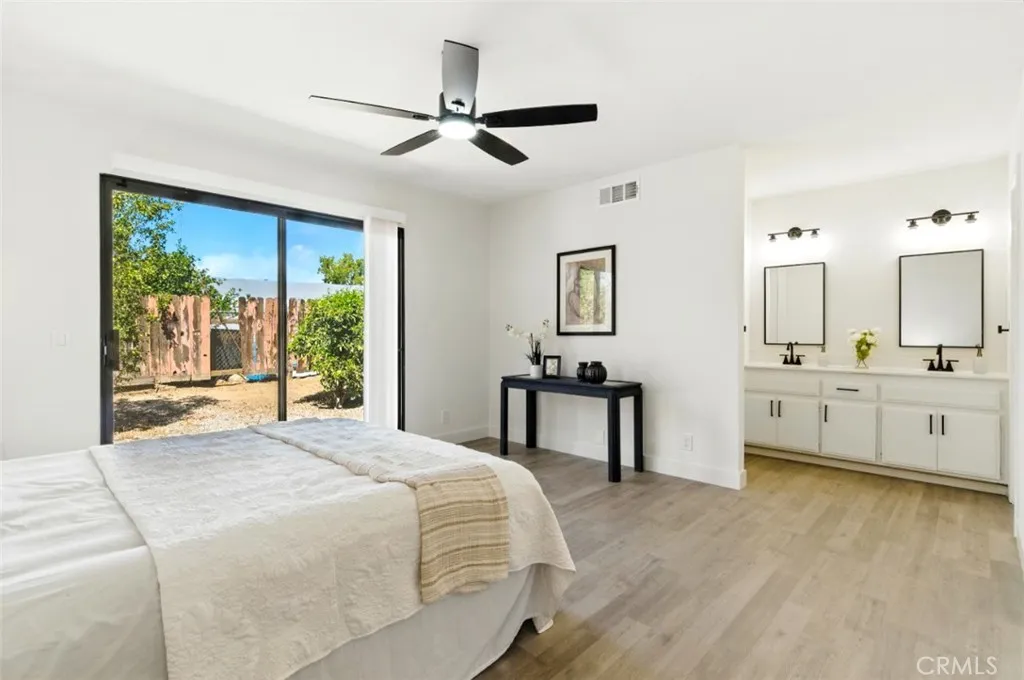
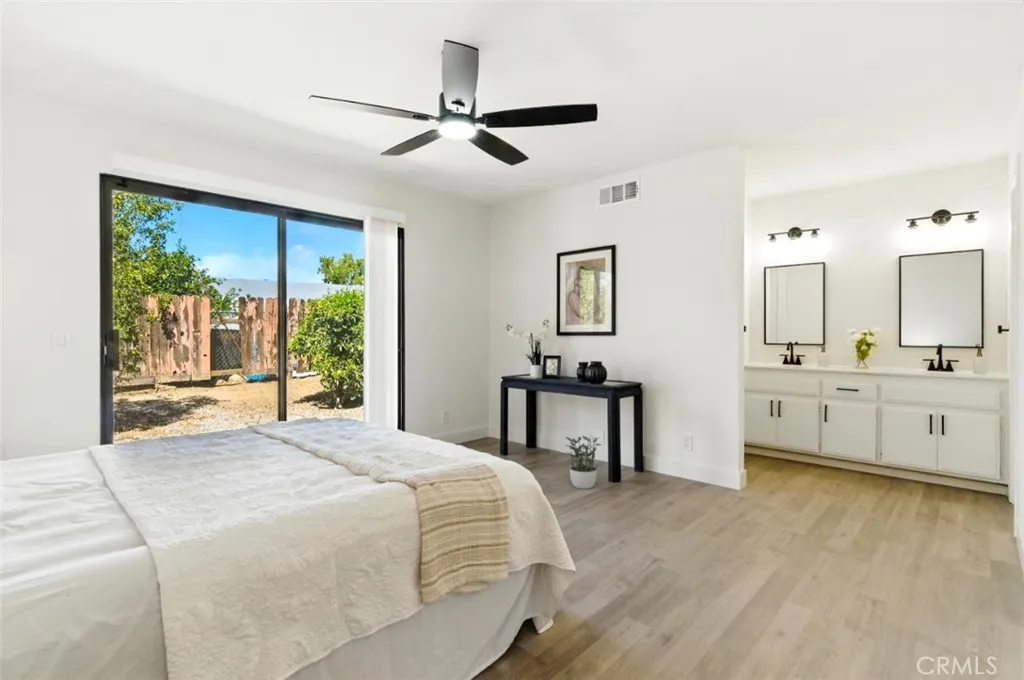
+ potted plant (583, 459)
